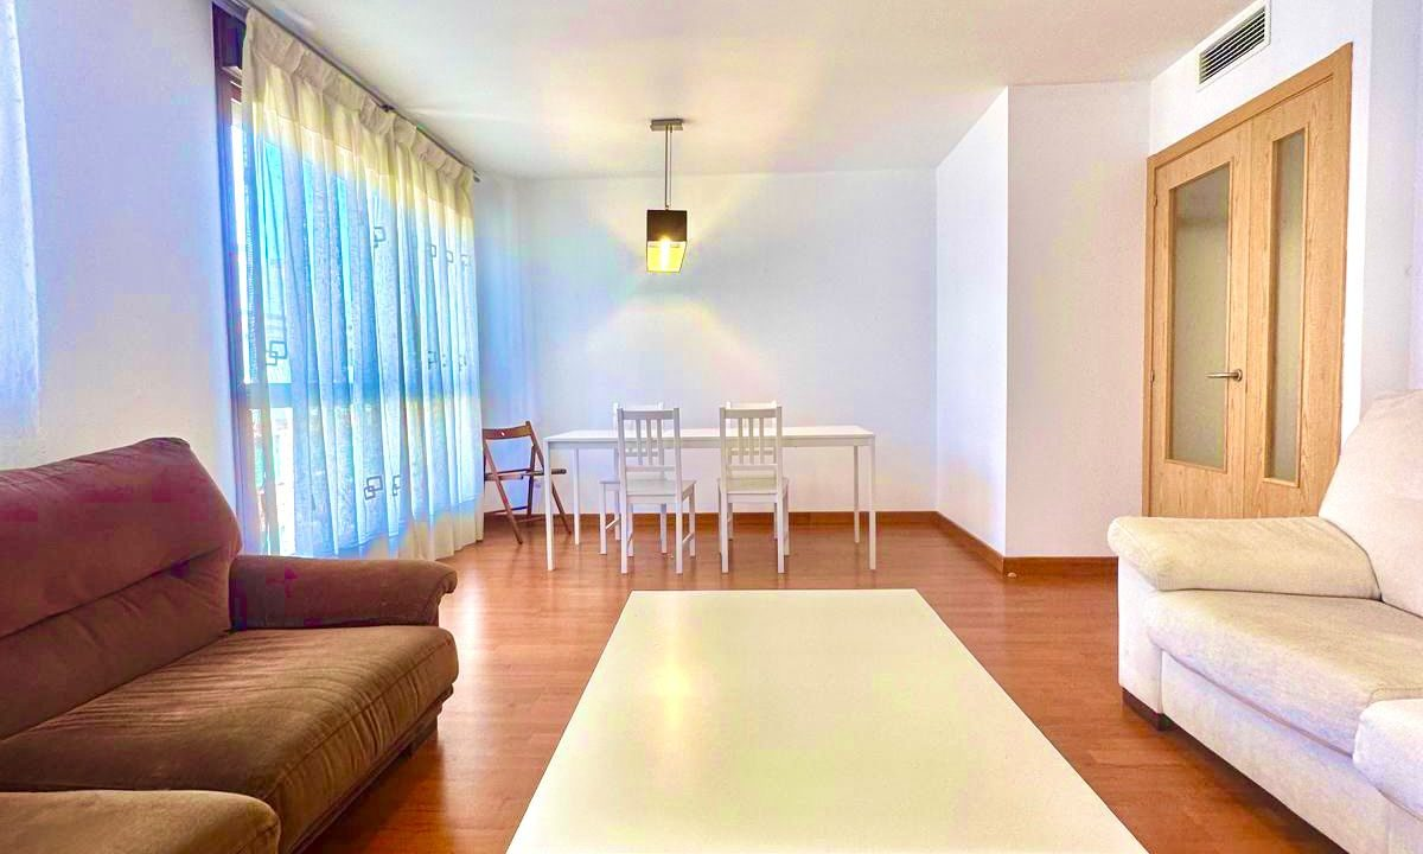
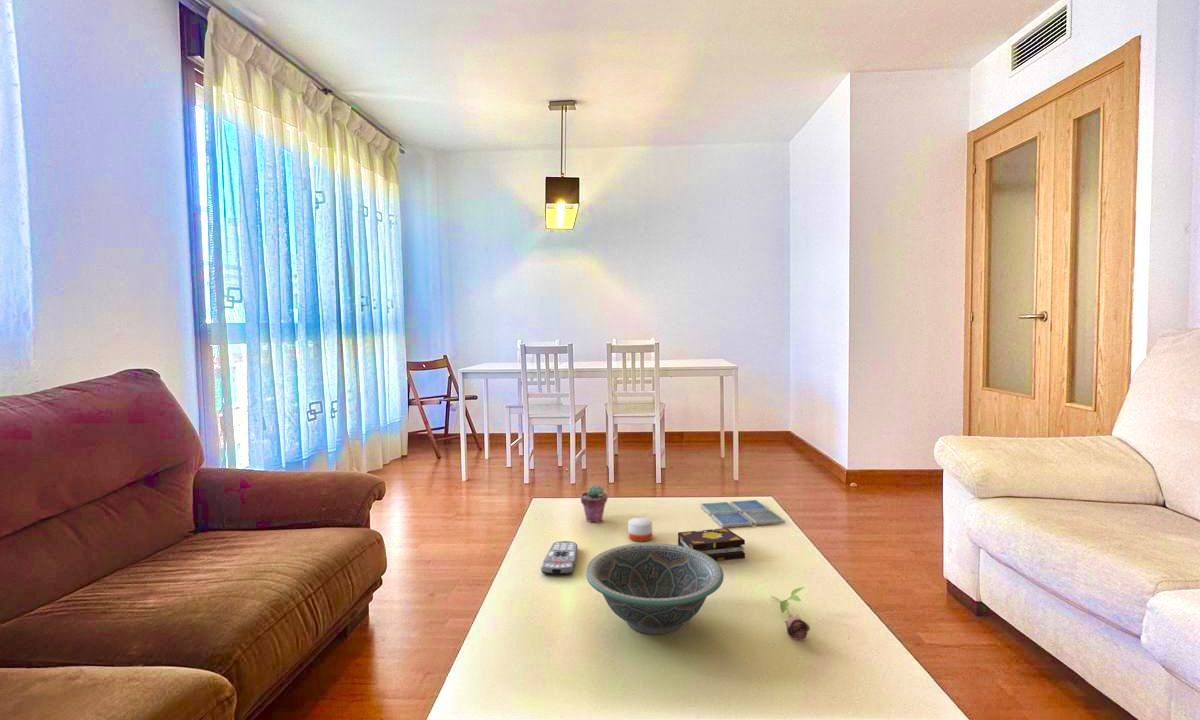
+ flower (789, 604)
+ candle (640, 521)
+ book (710, 542)
+ decorative bowl (654, 594)
+ drink coaster (740, 512)
+ remote control (561, 556)
+ potted succulent (594, 502)
